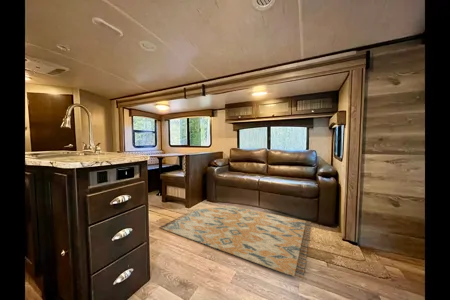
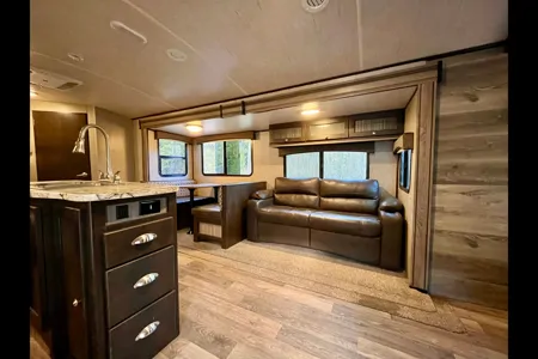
- rug (237, 224)
